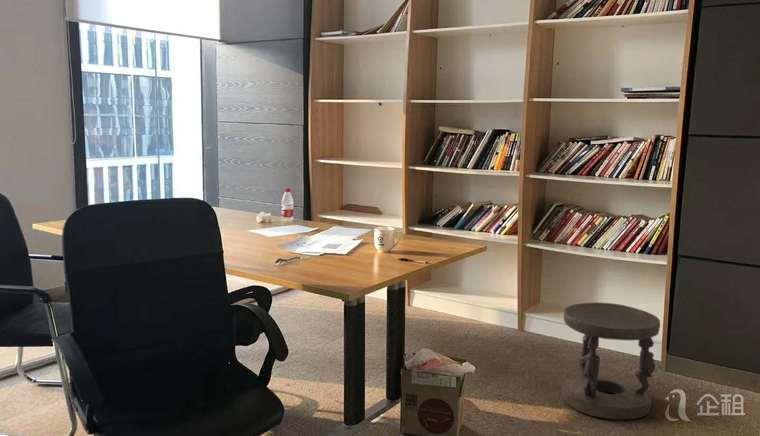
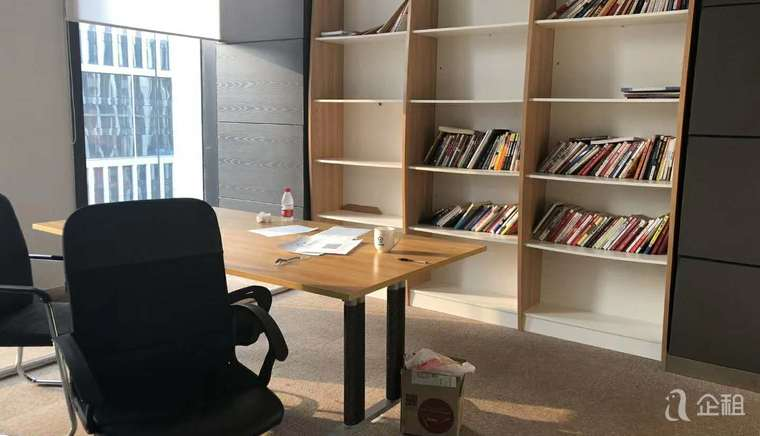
- stool (599, 358)
